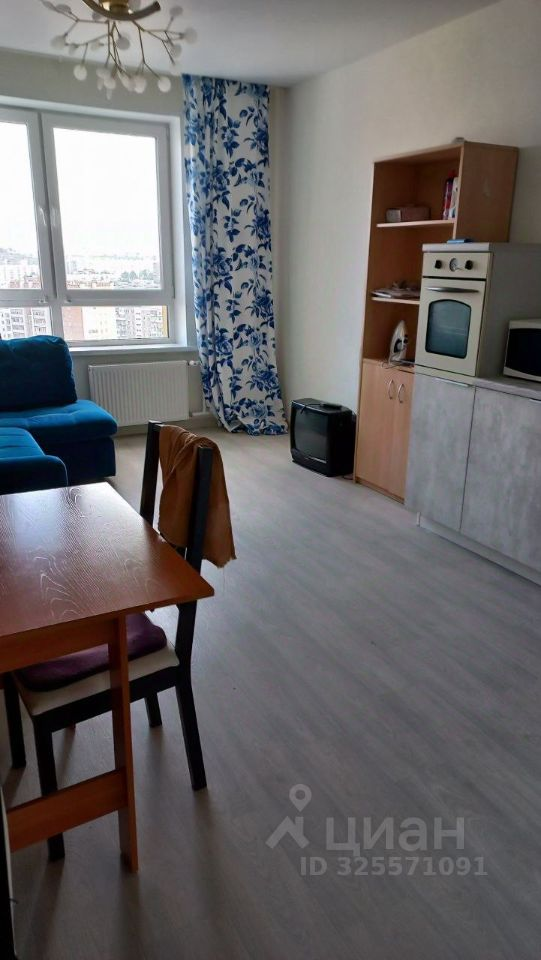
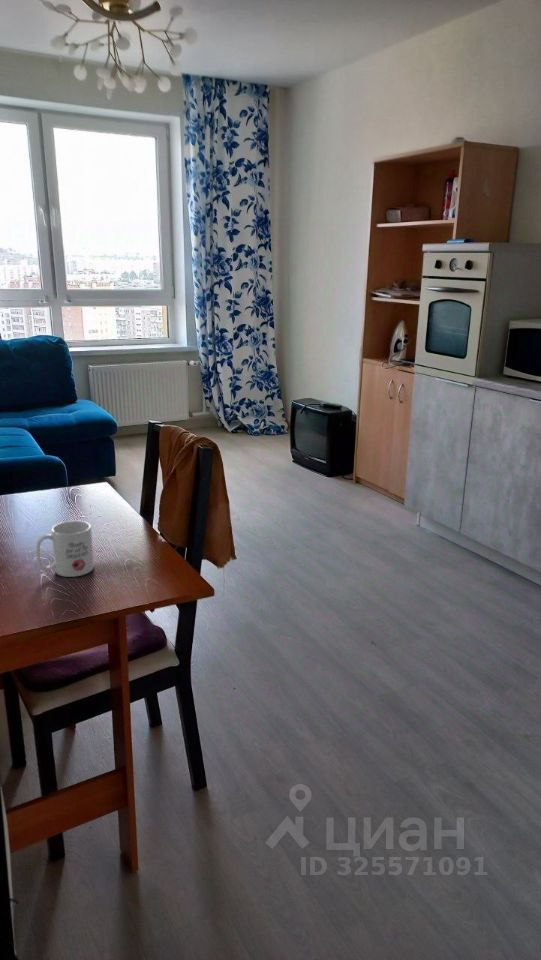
+ mug (64, 549)
